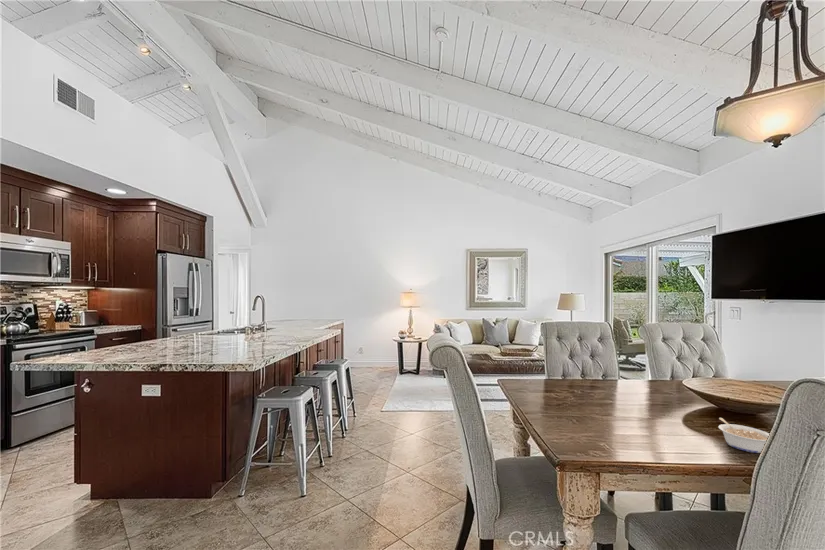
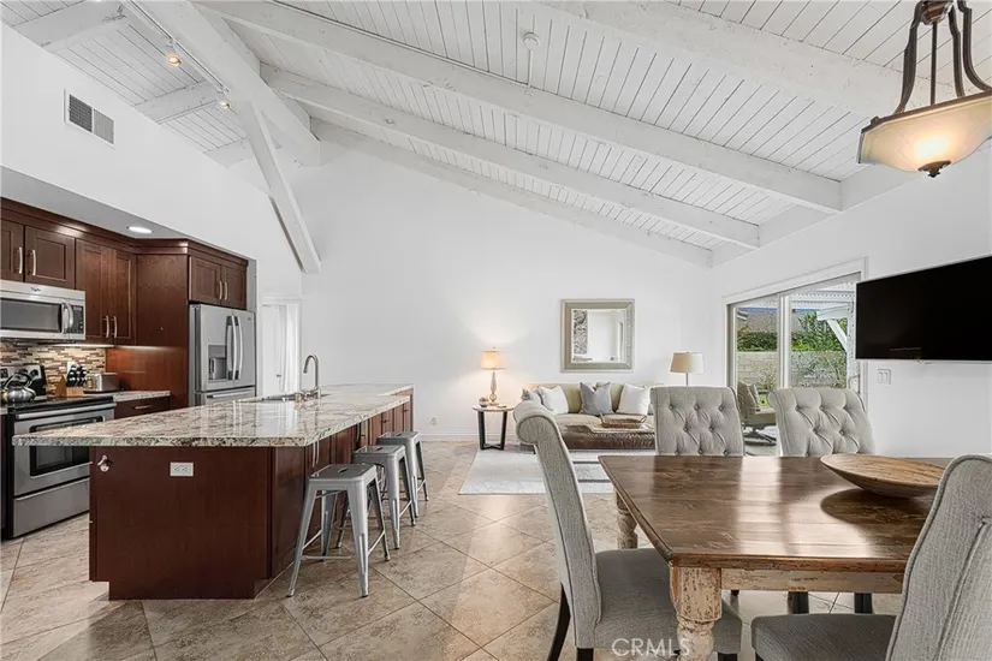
- legume (743, 437)
